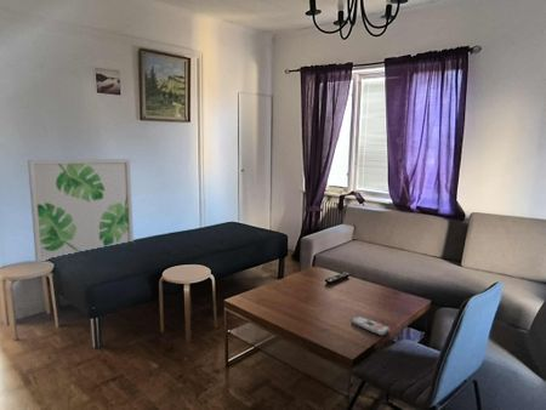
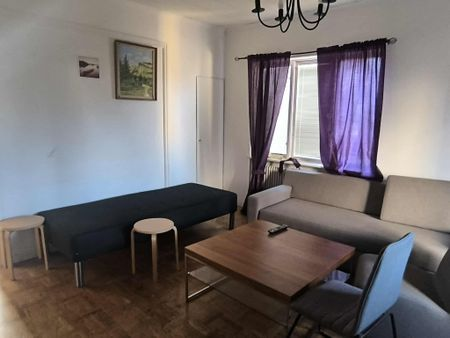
- wall art (86, 206)
- remote control (369, 325)
